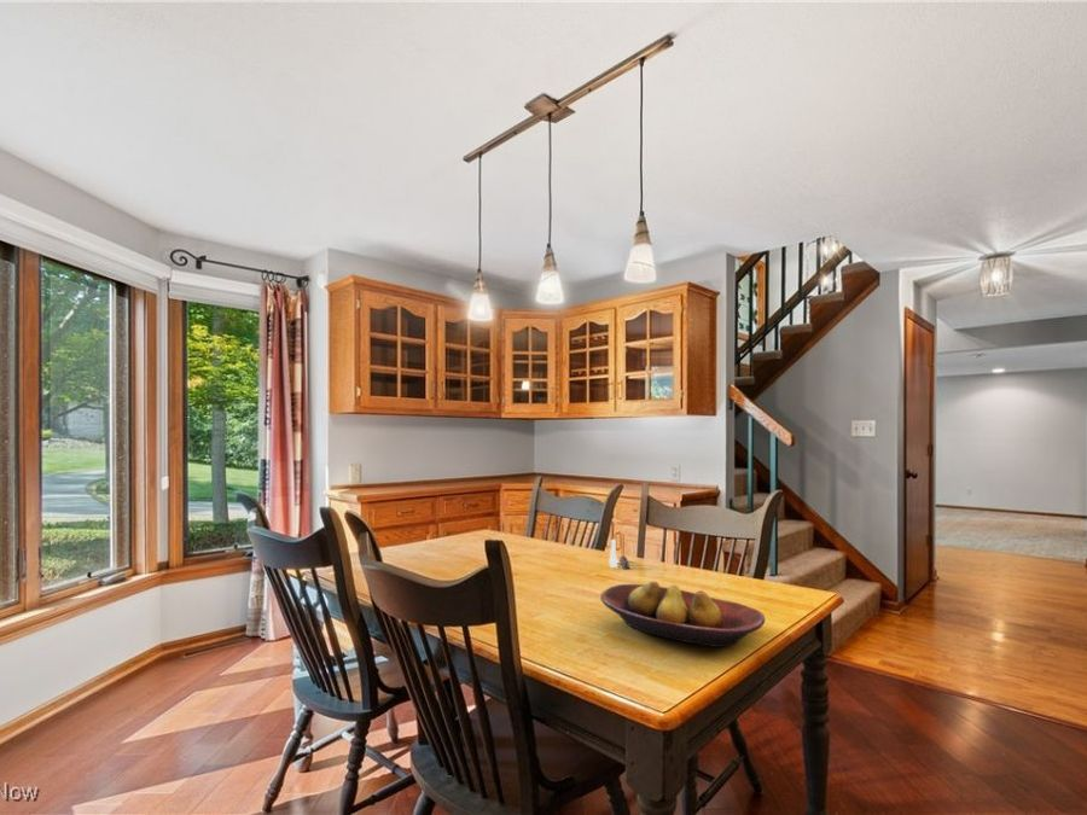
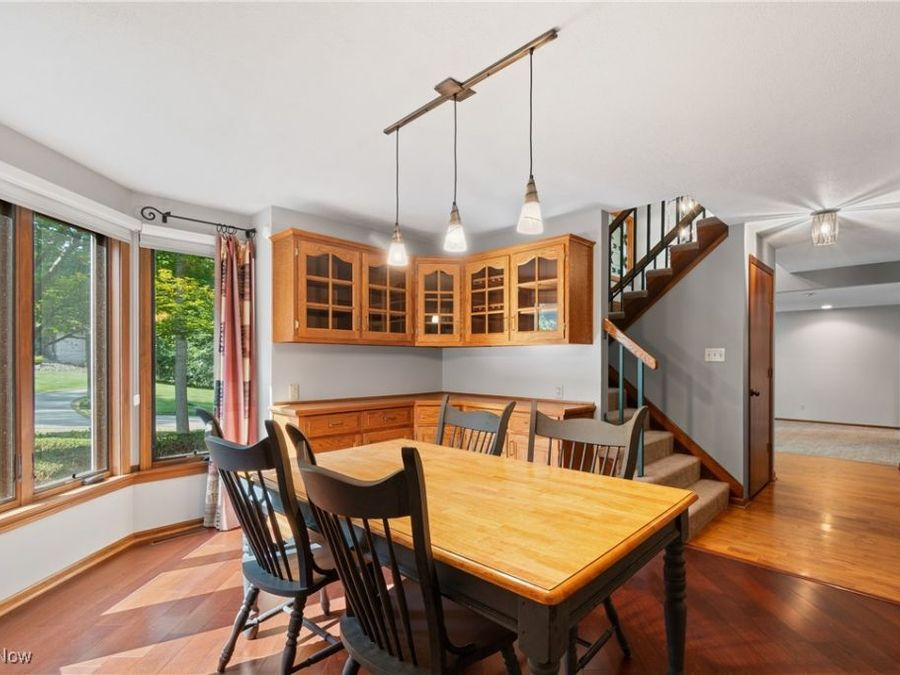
- salt and pepper shaker set (615, 552)
- fruit bowl (678, 607)
